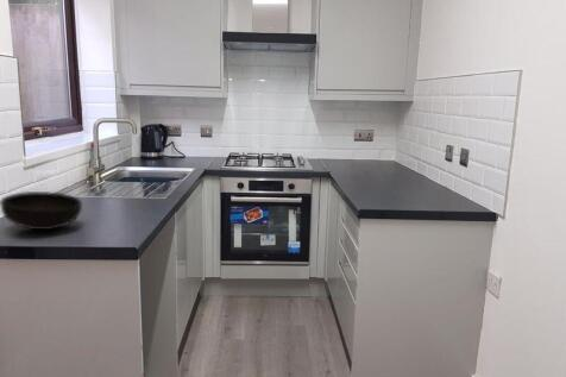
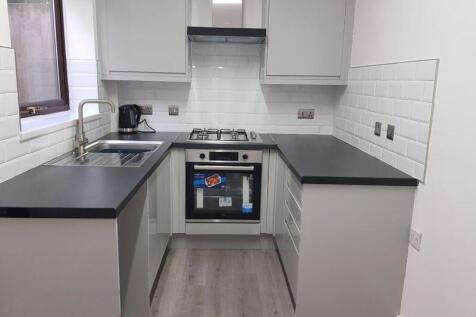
- bowl (43, 212)
